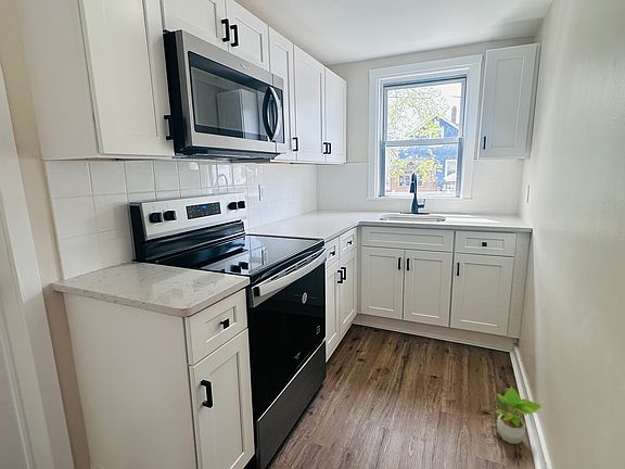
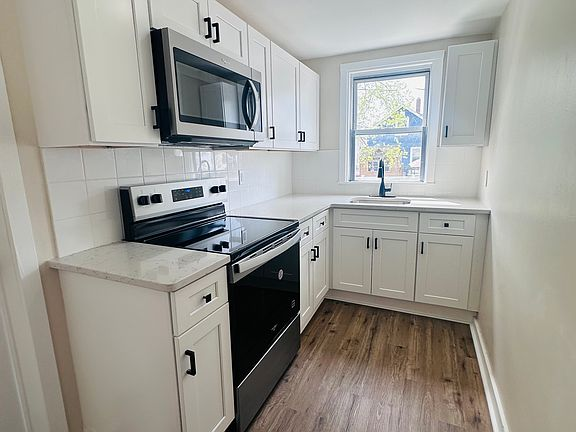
- potted plant (516, 416)
